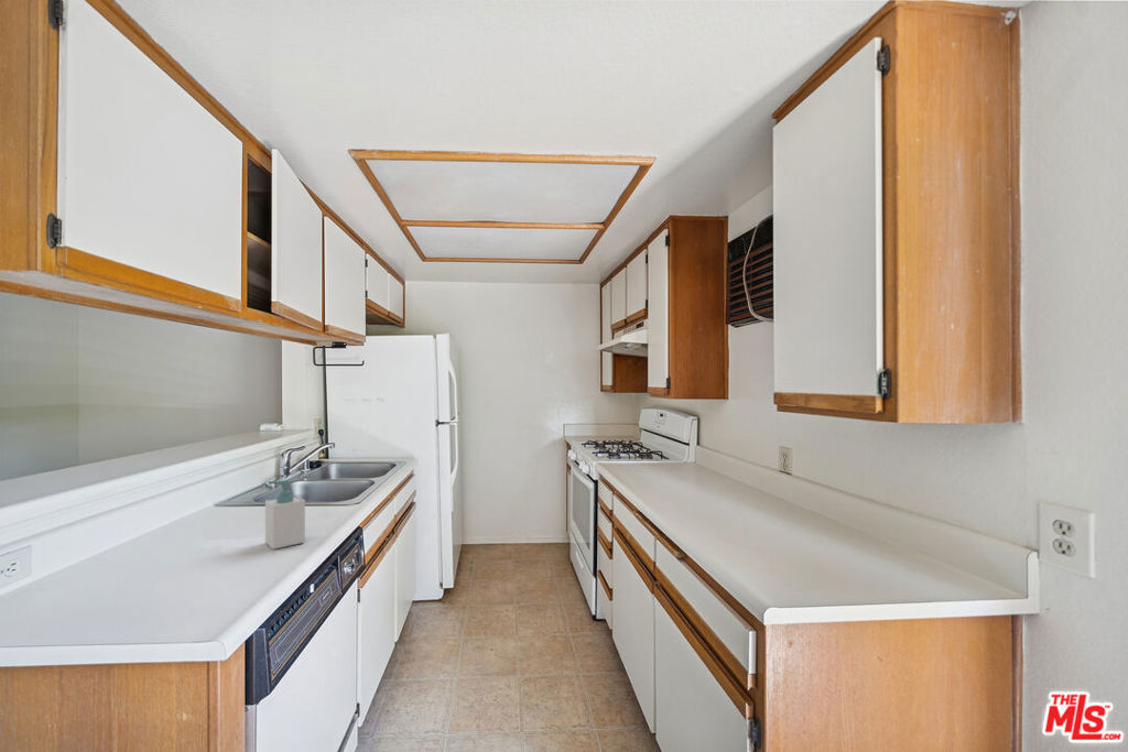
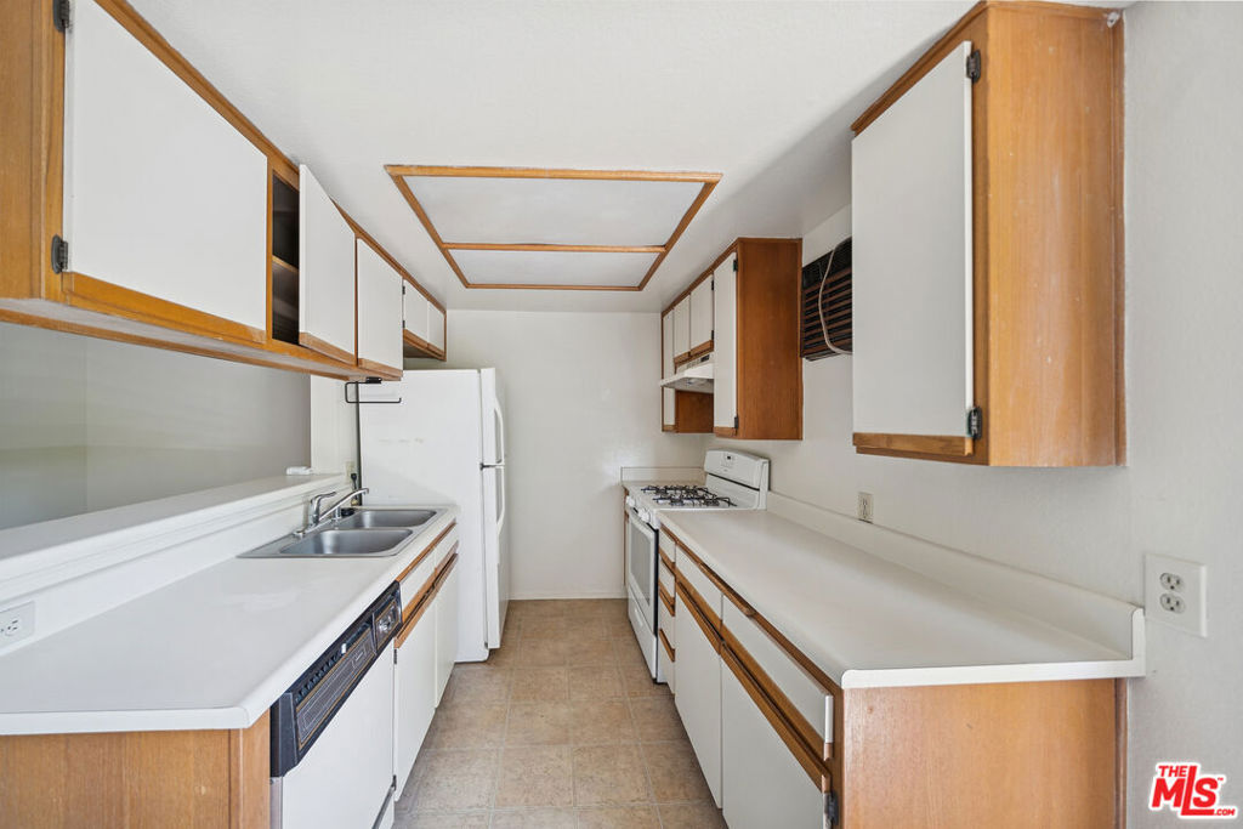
- soap bottle (284, 511)
